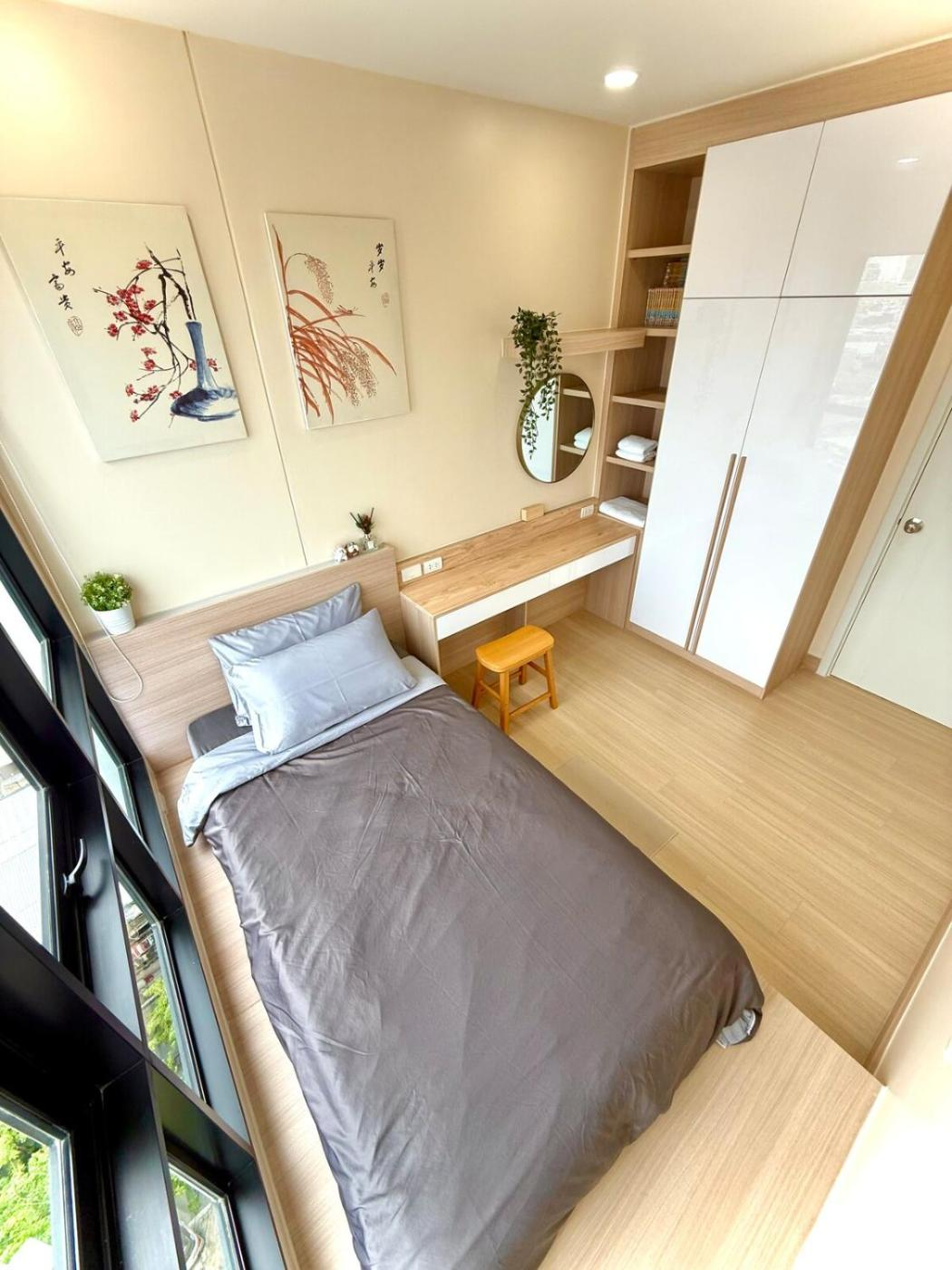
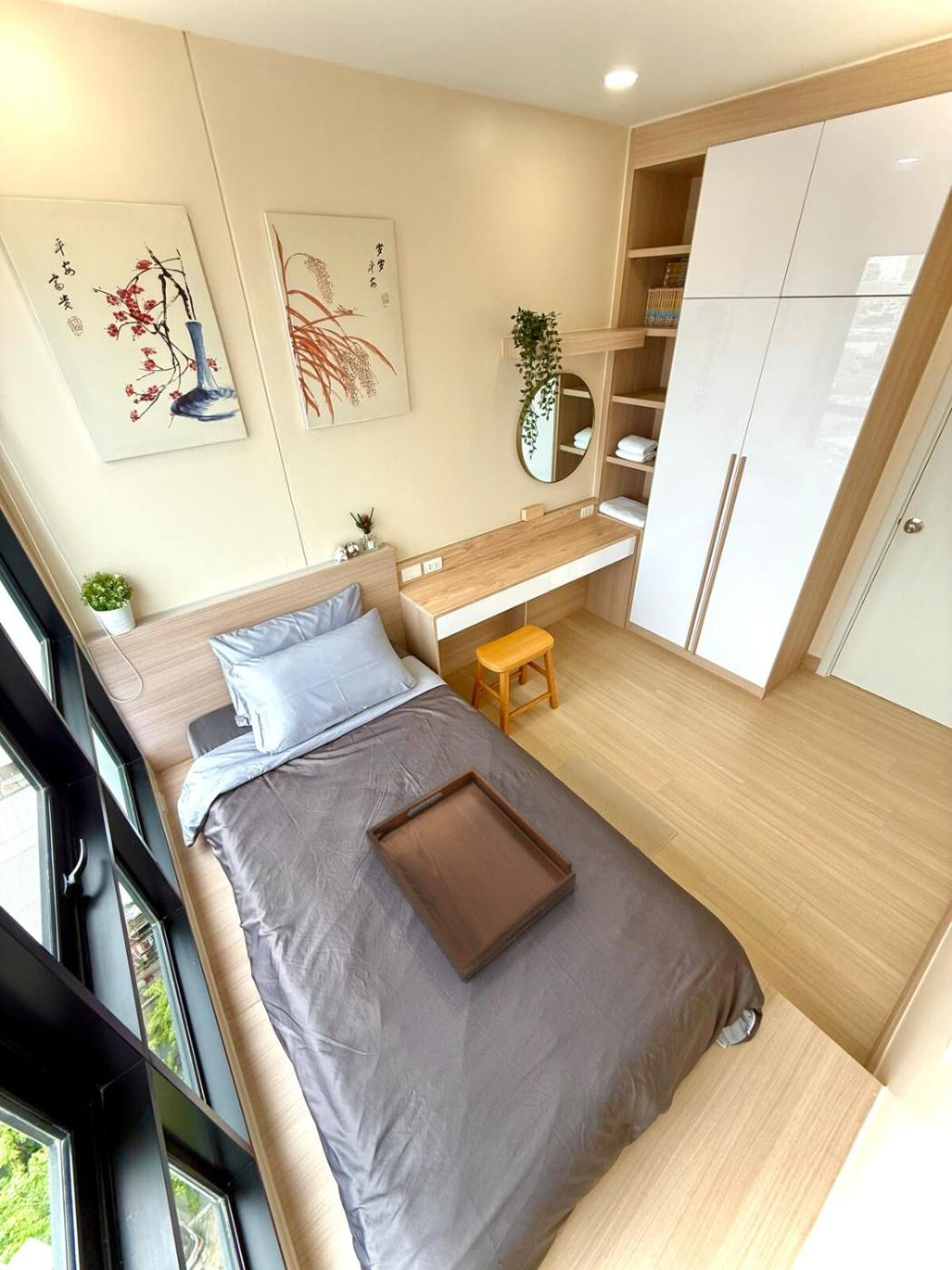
+ serving tray (469, 856)
